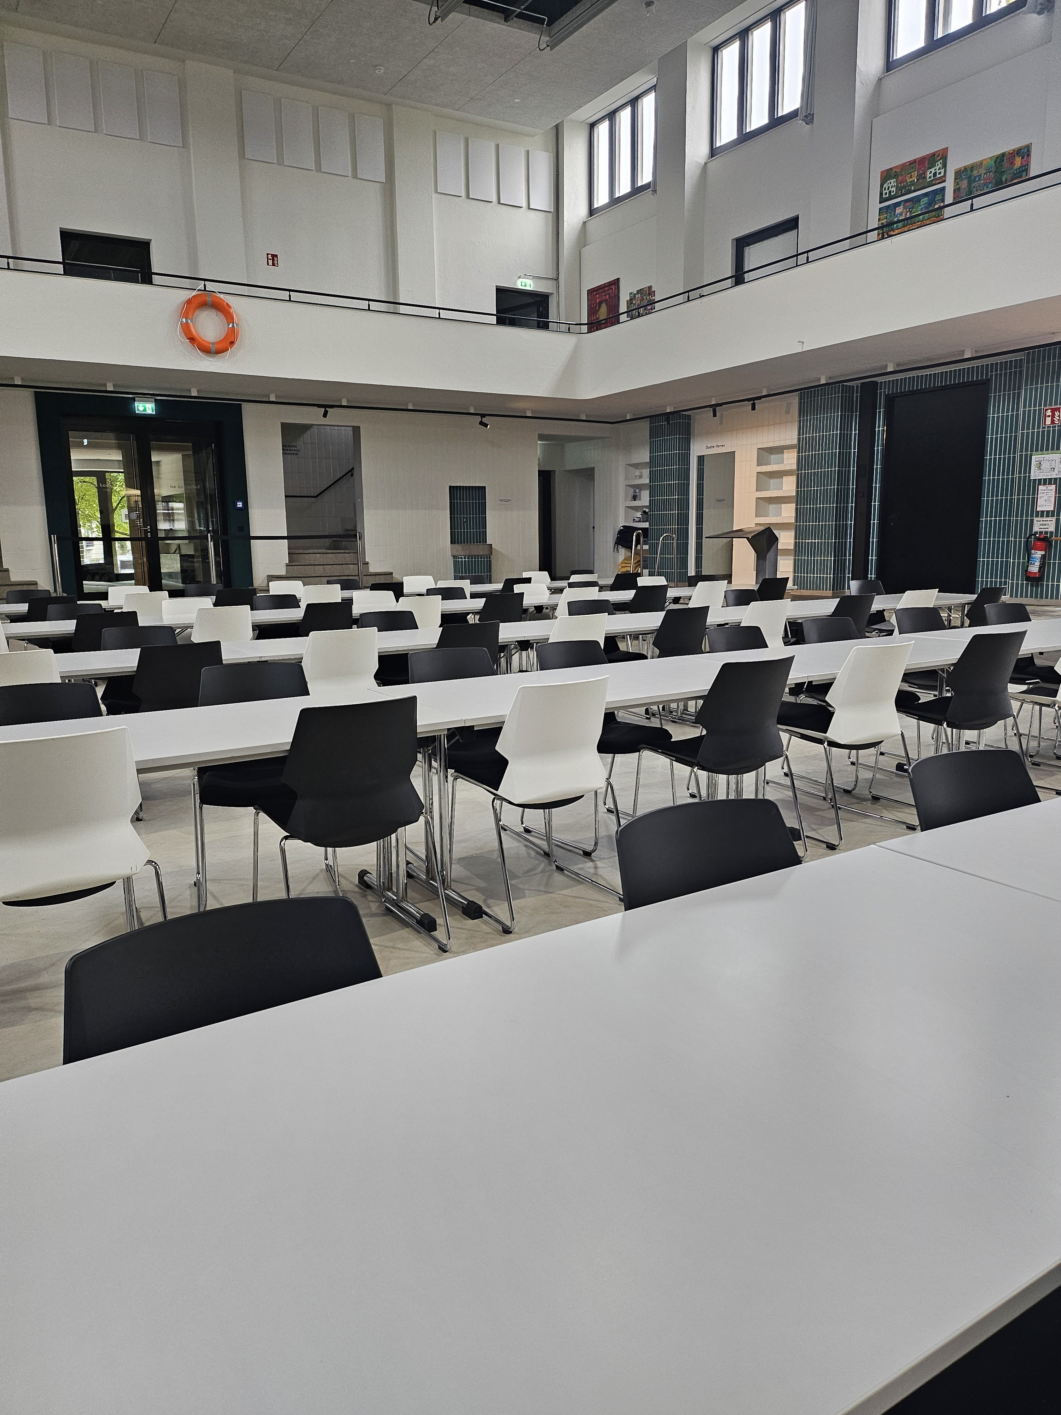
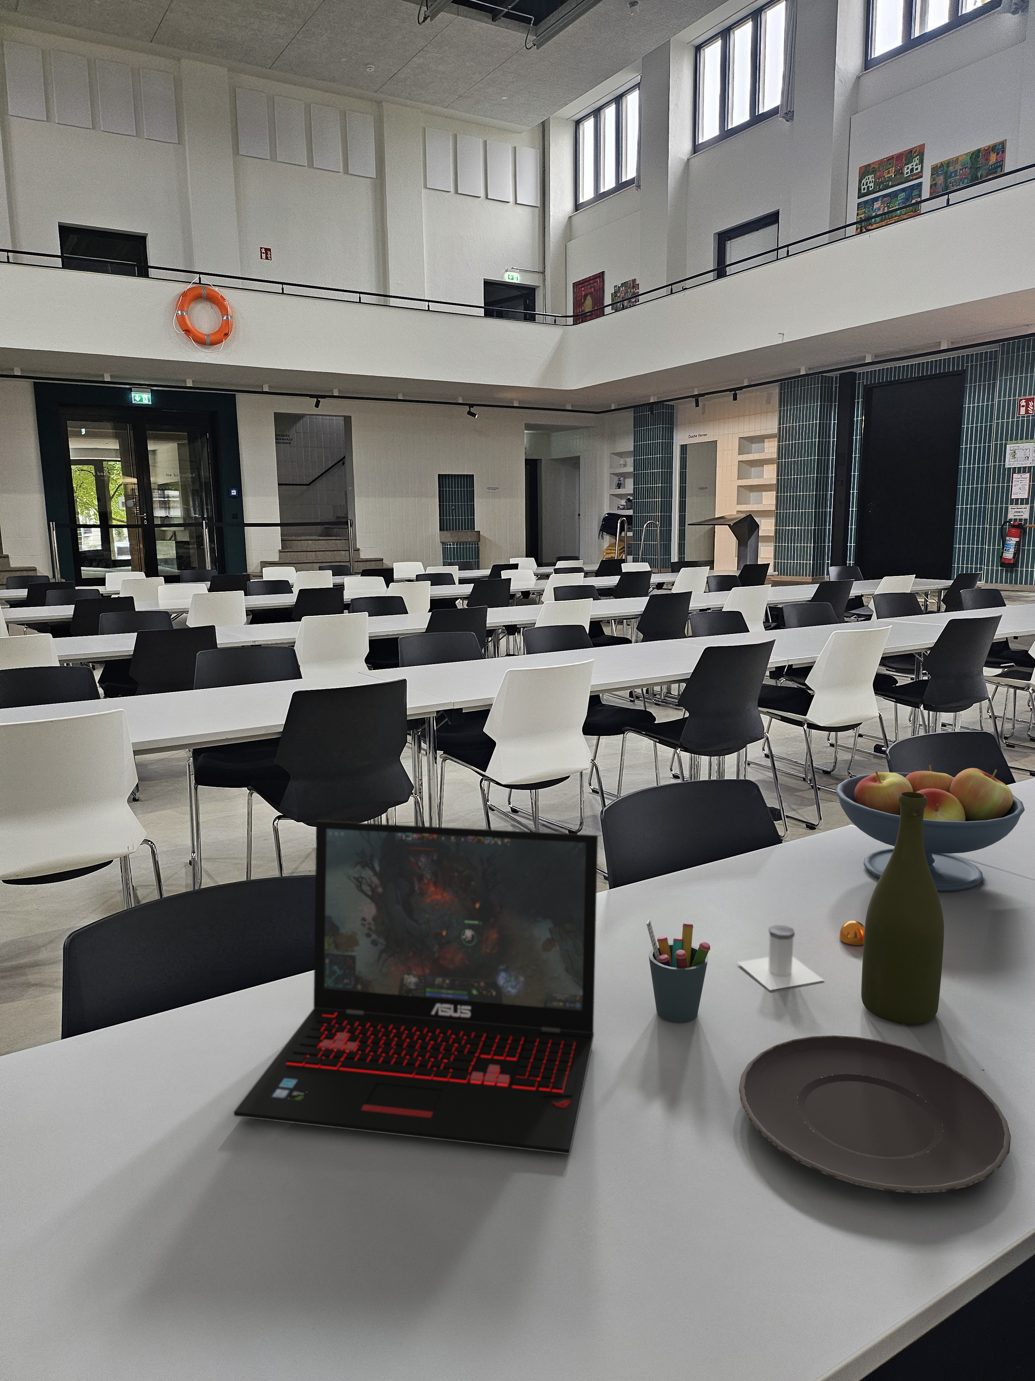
+ plate (869, 1110)
+ salt shaker (781, 950)
+ pen holder (678, 969)
+ pepper shaker (863, 925)
+ bottle (906, 904)
+ laptop (427, 970)
+ fruit bowl (925, 820)
